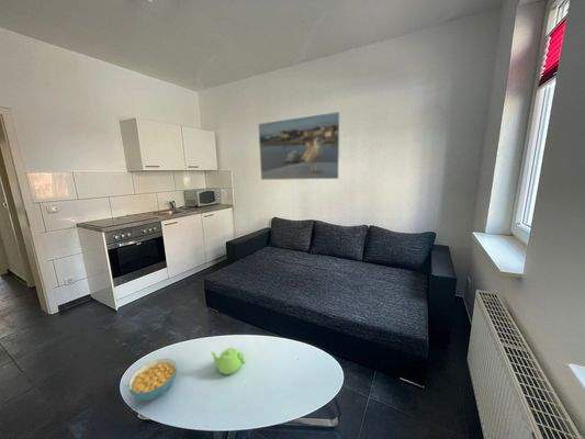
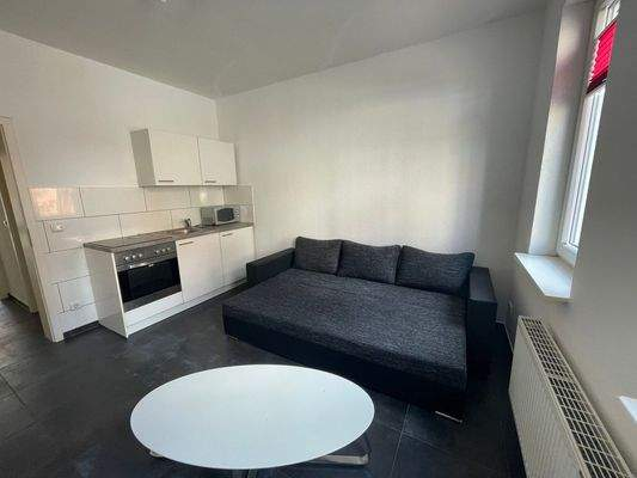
- teapot (227, 358)
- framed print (296, 149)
- cereal bowl (155, 383)
